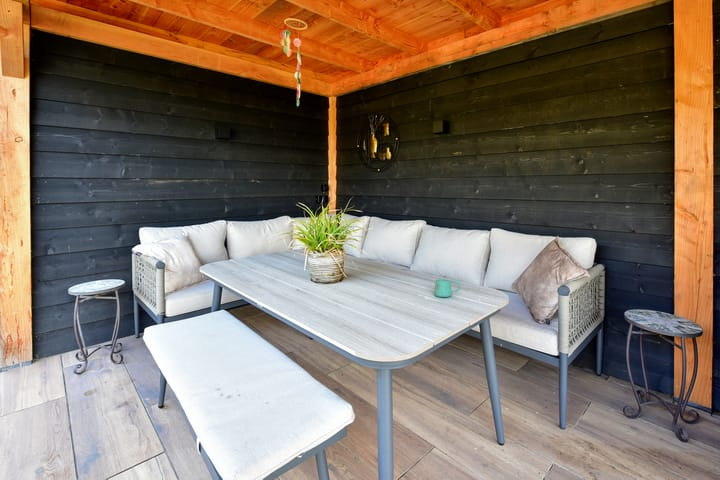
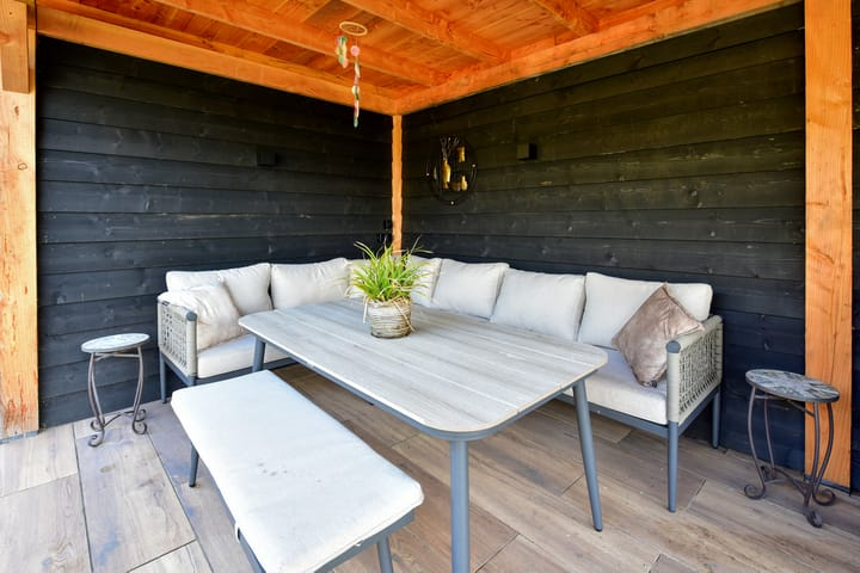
- mug (447, 288)
